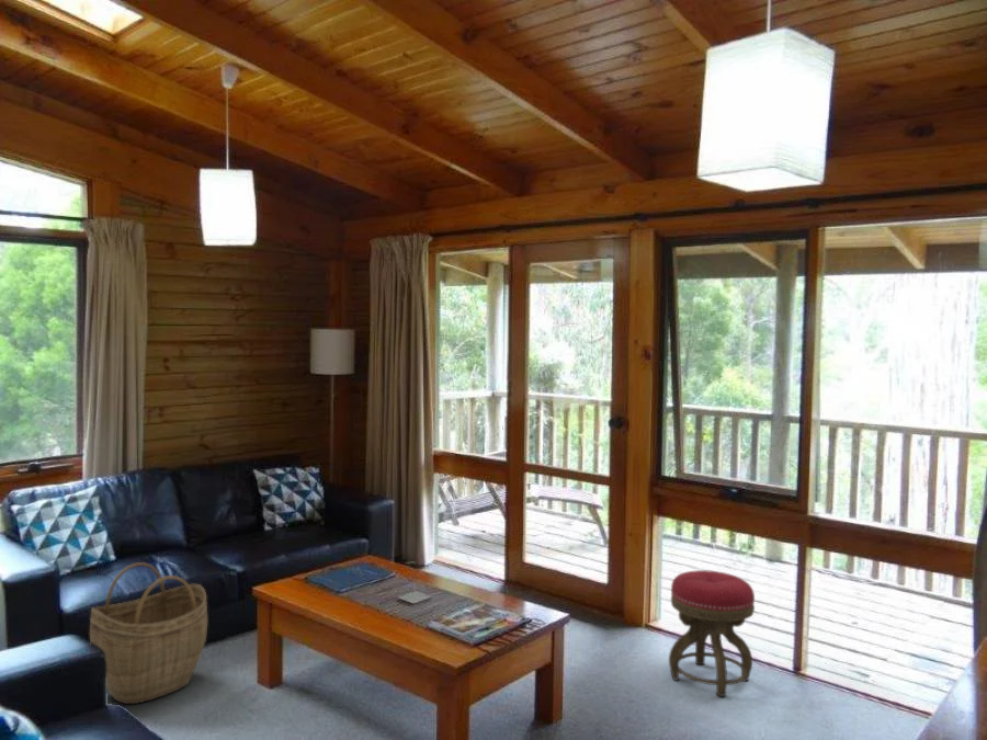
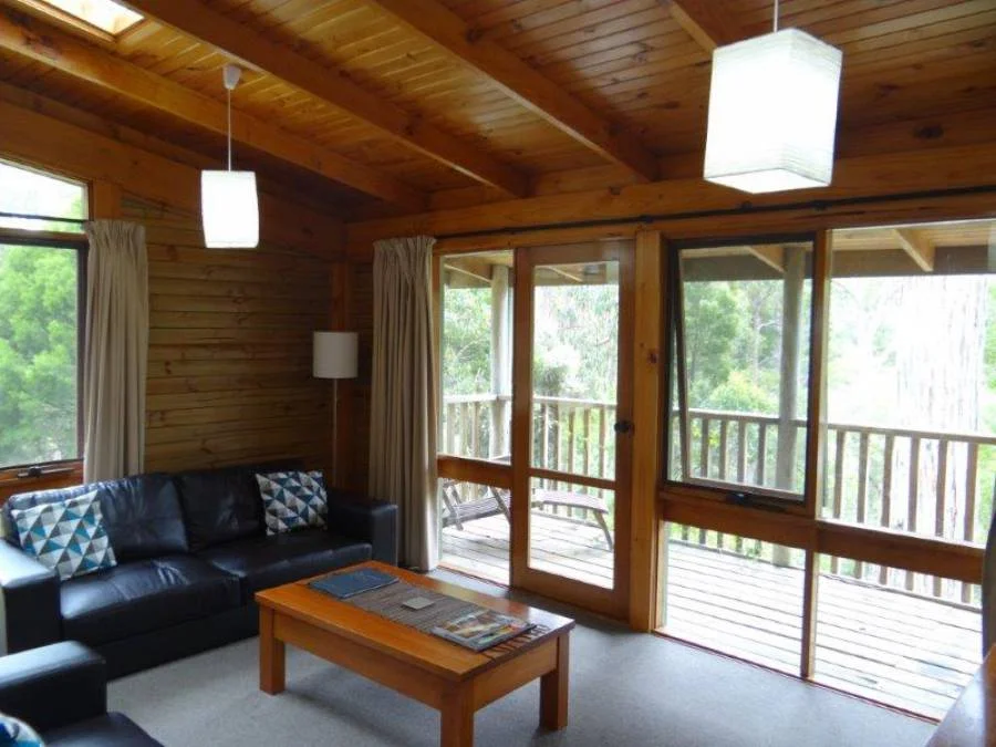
- stool (711, 628)
- woven basket (150, 628)
